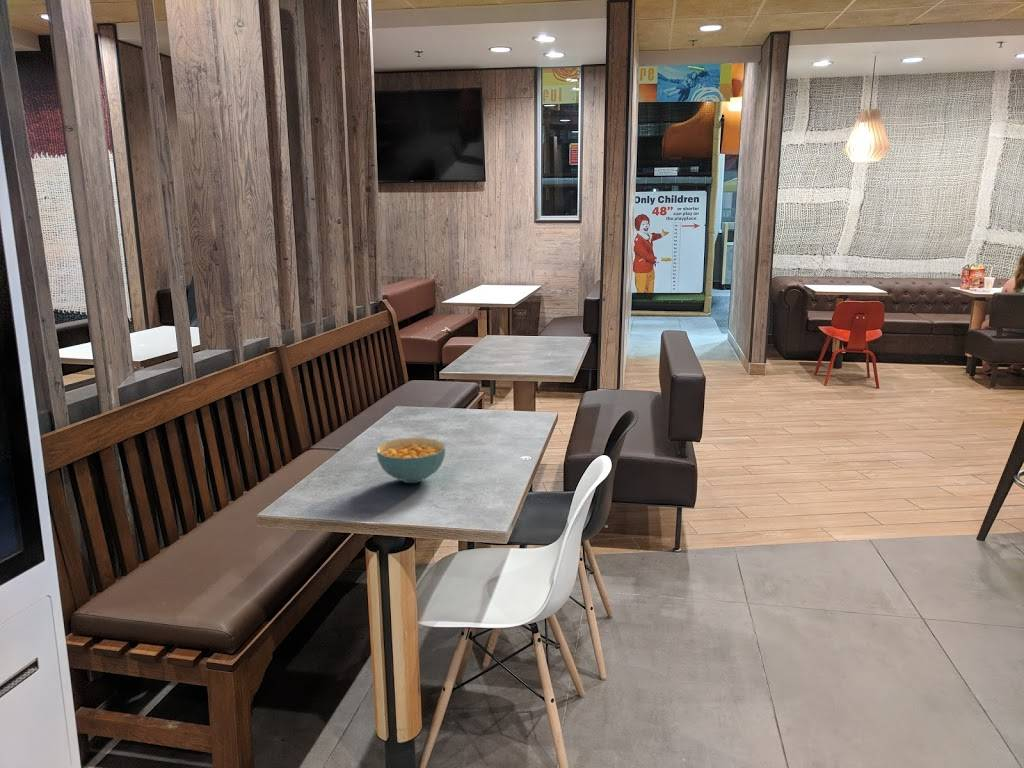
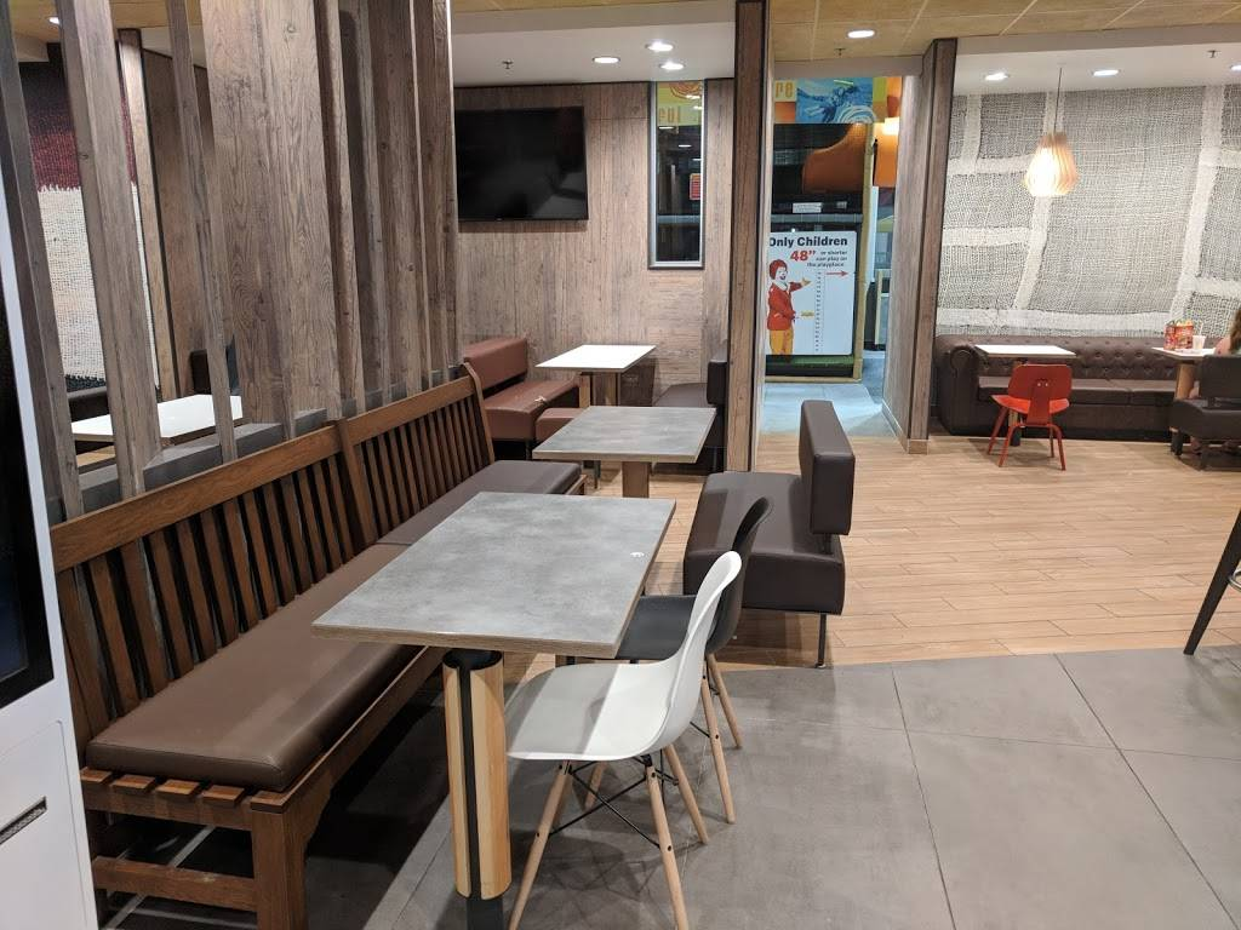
- cereal bowl (411, 463)
